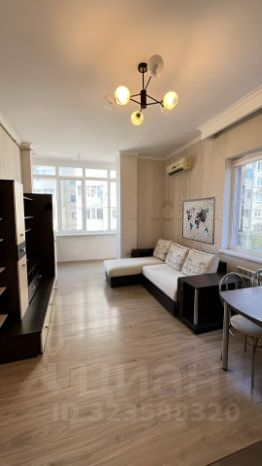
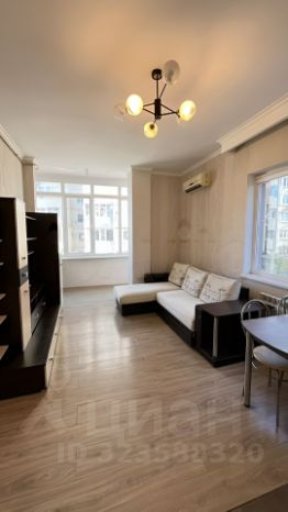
- wall art (196, 220)
